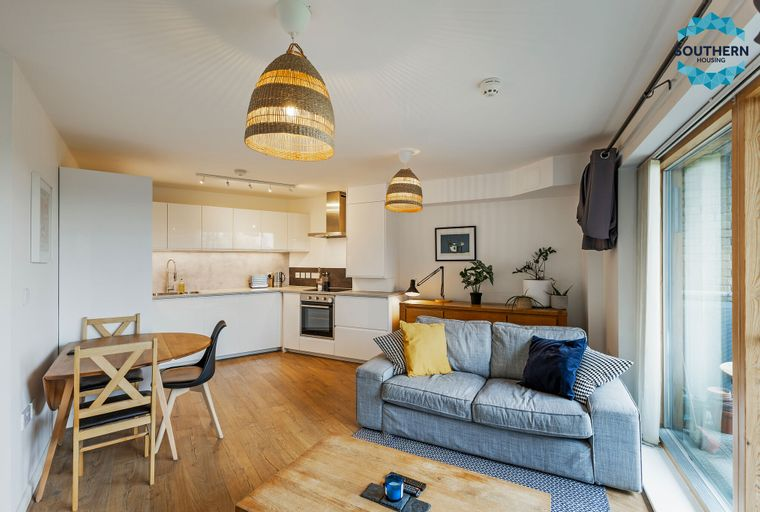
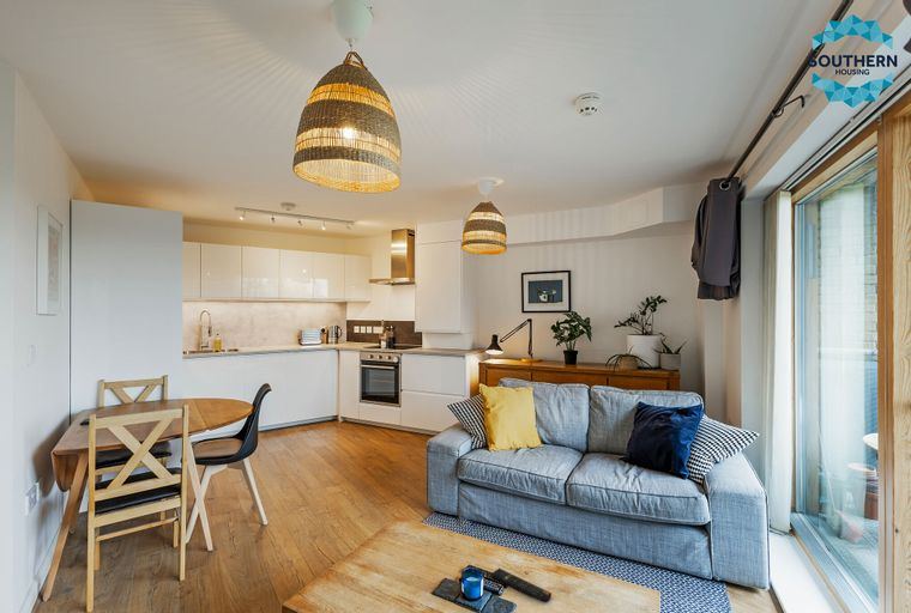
+ remote control (520, 584)
